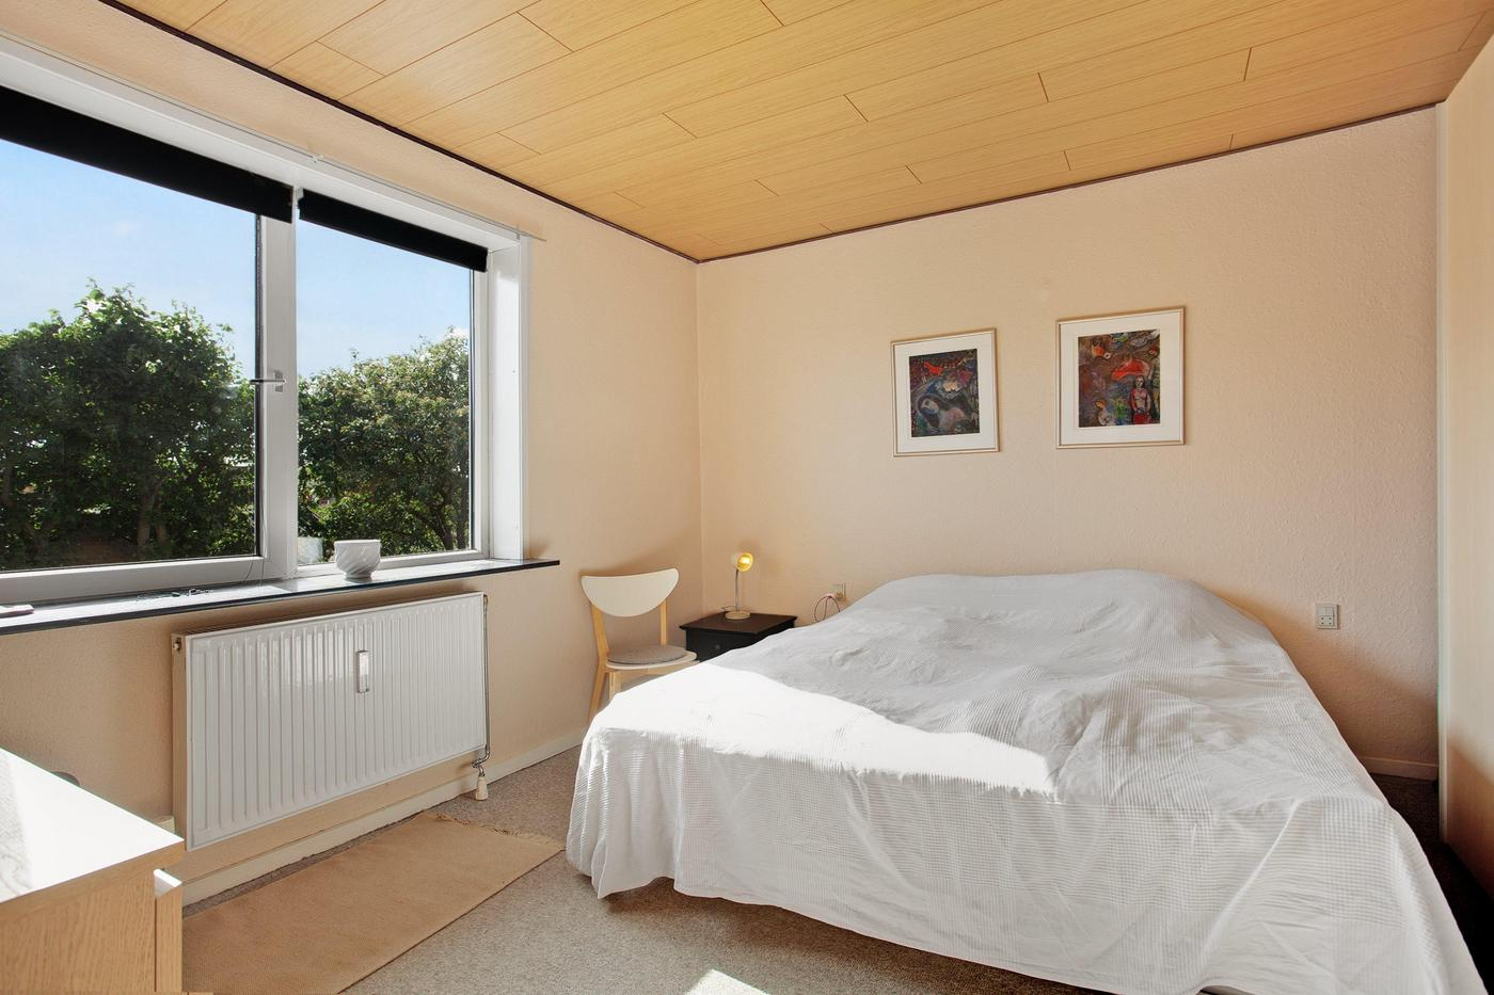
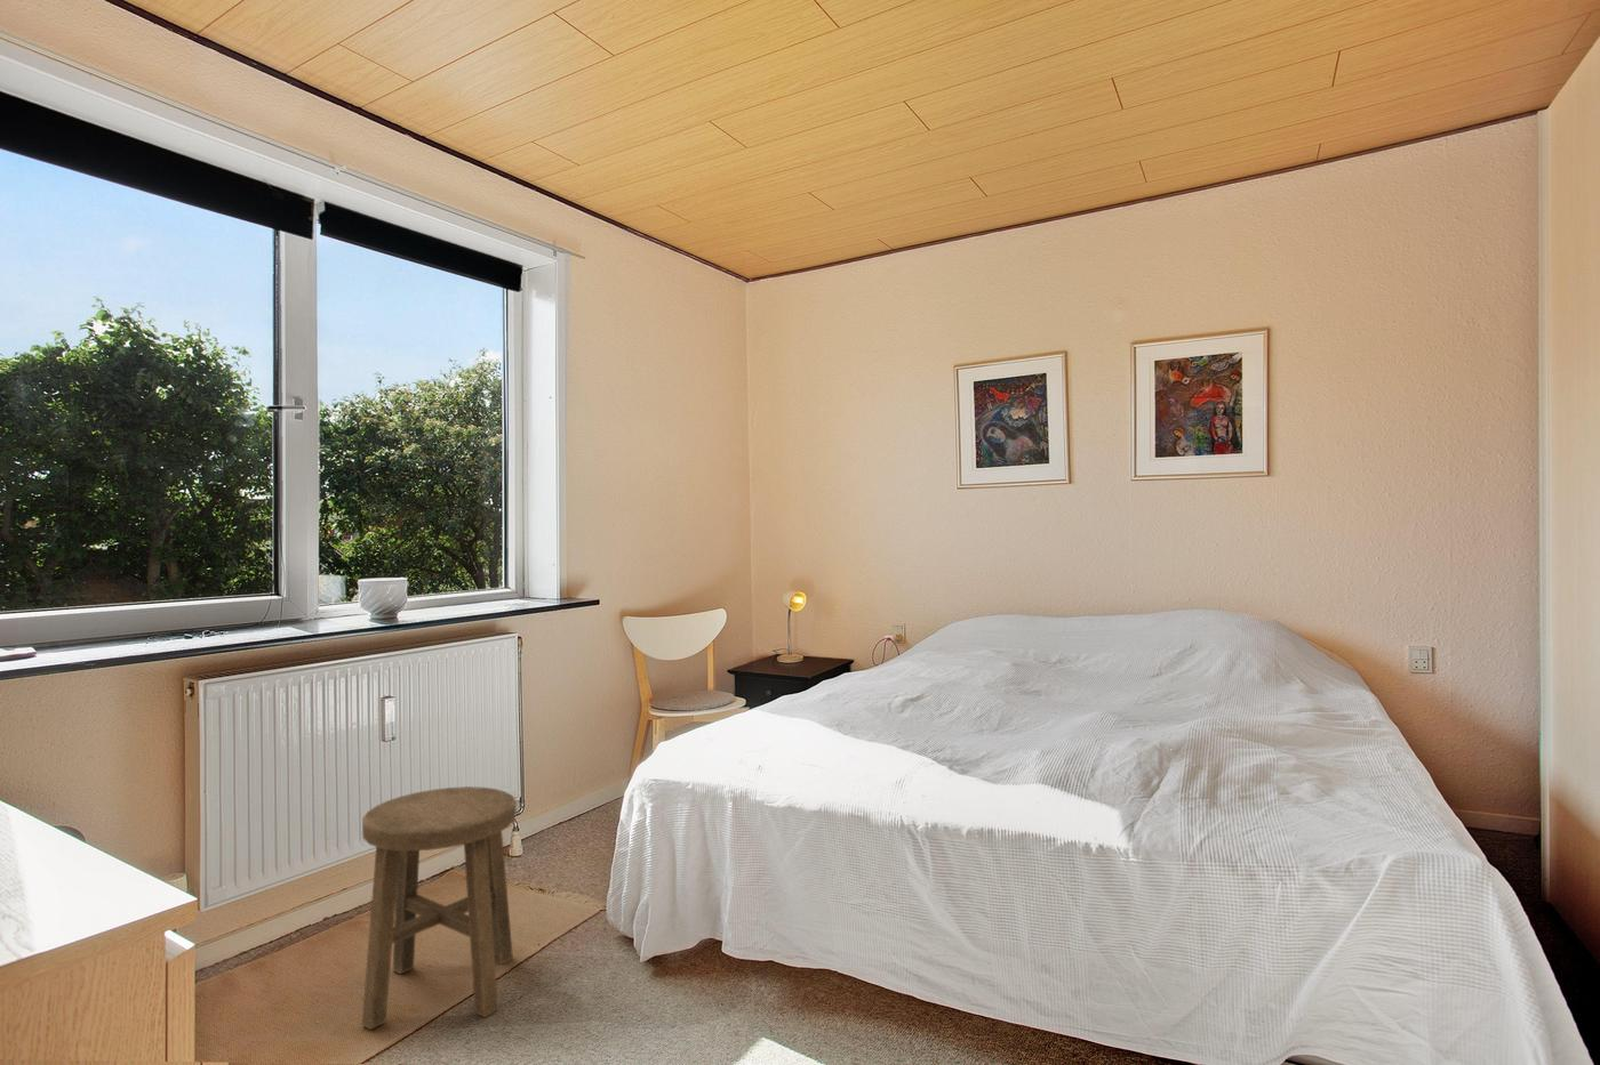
+ stool (441, 905)
